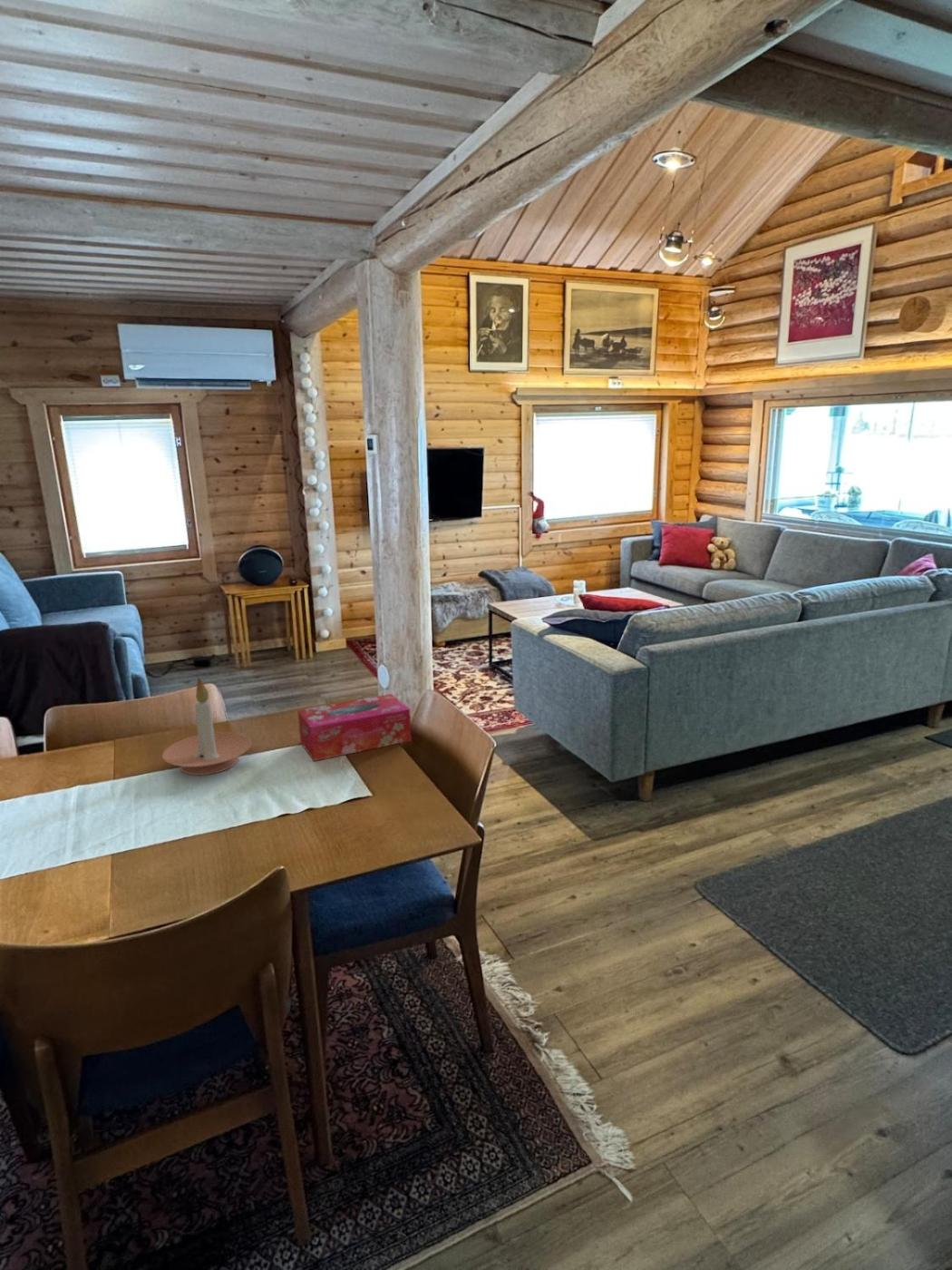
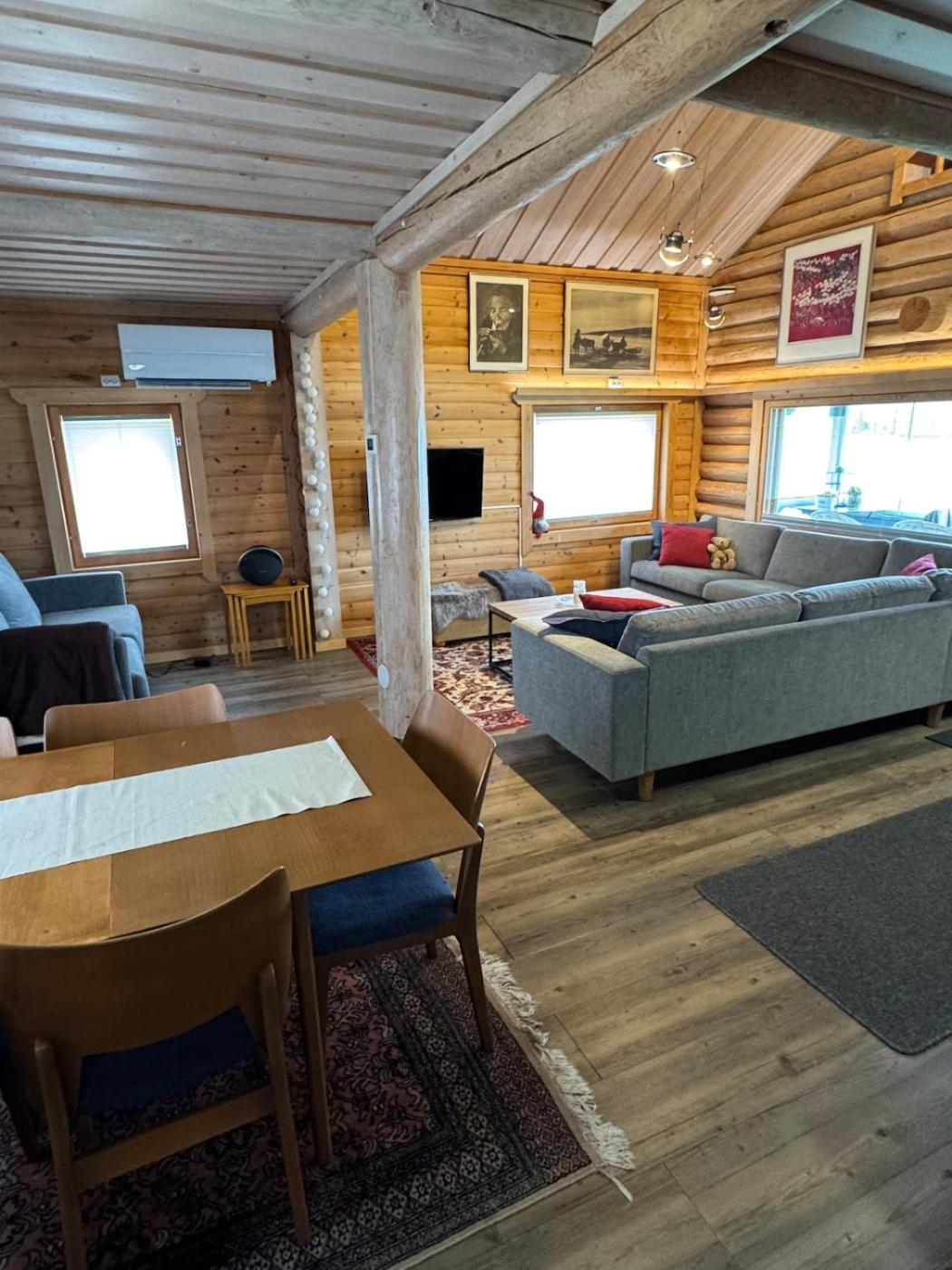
- tissue box (355, 725)
- candle holder (204, 720)
